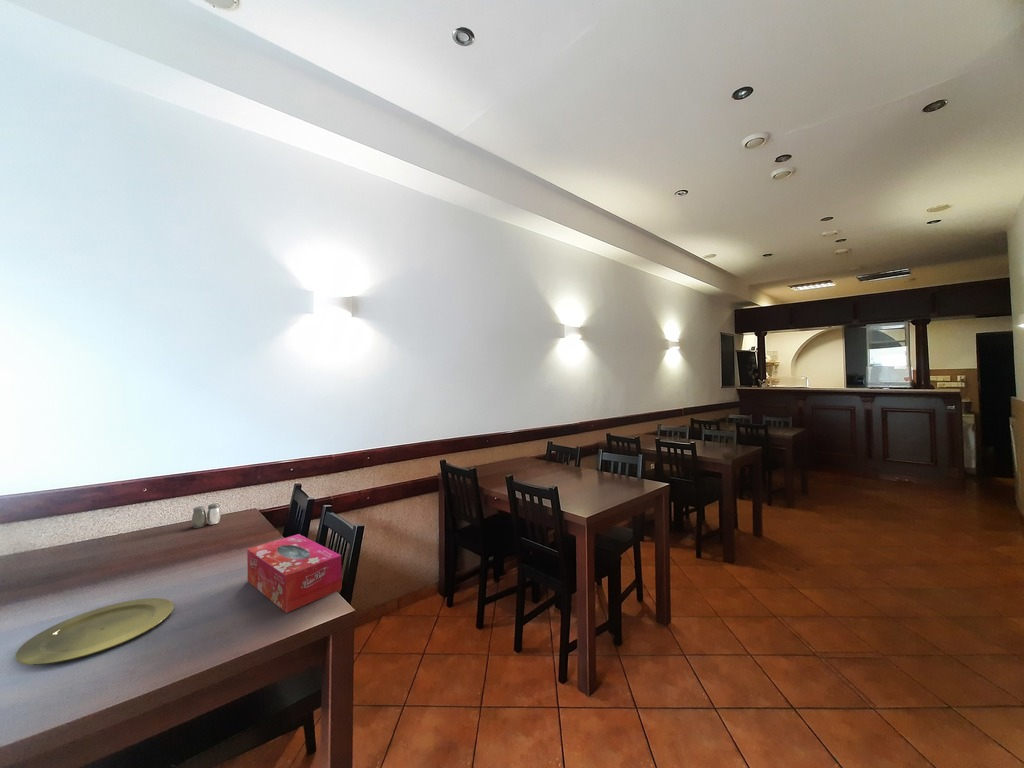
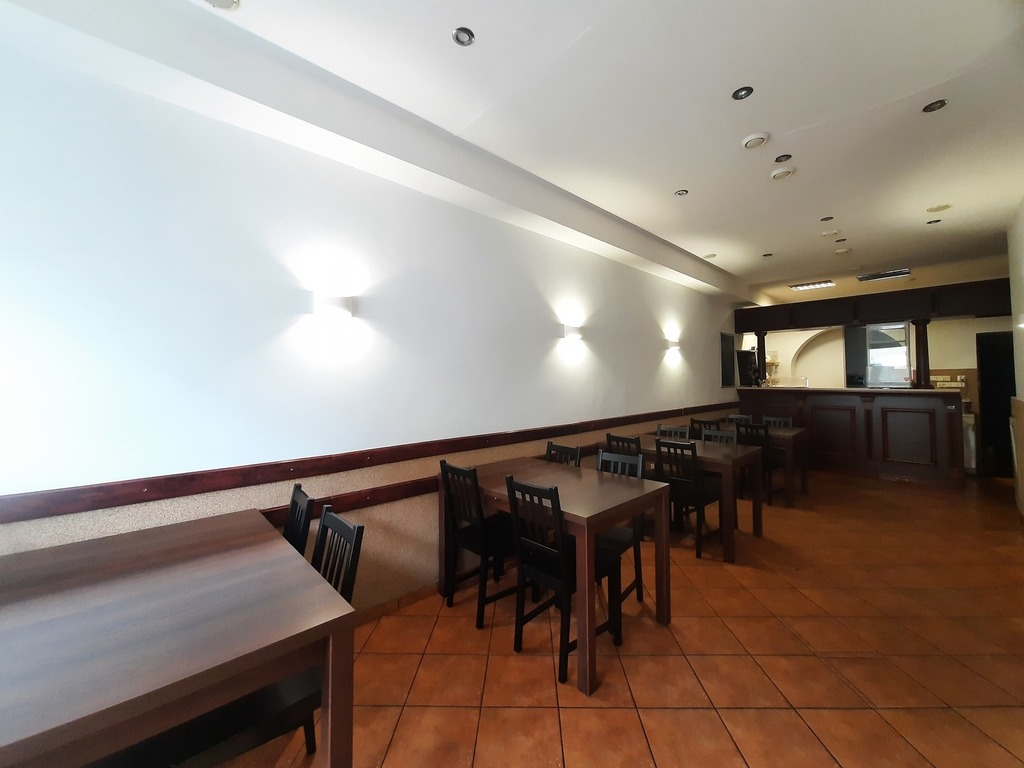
- plate (102, 627)
- salt and pepper shaker (205, 515)
- tissue box (293, 568)
